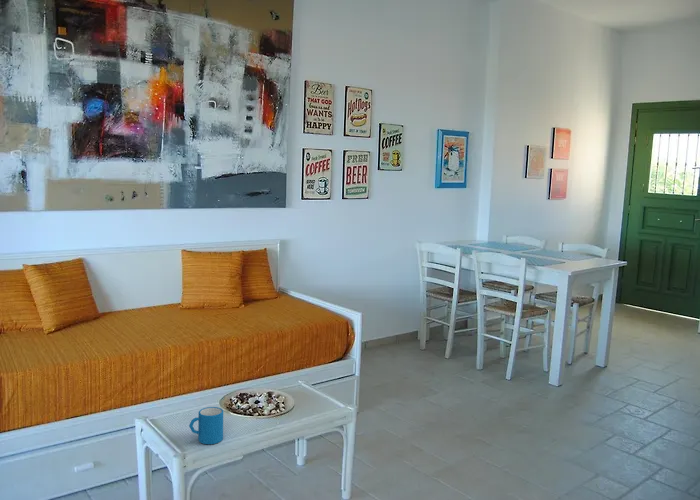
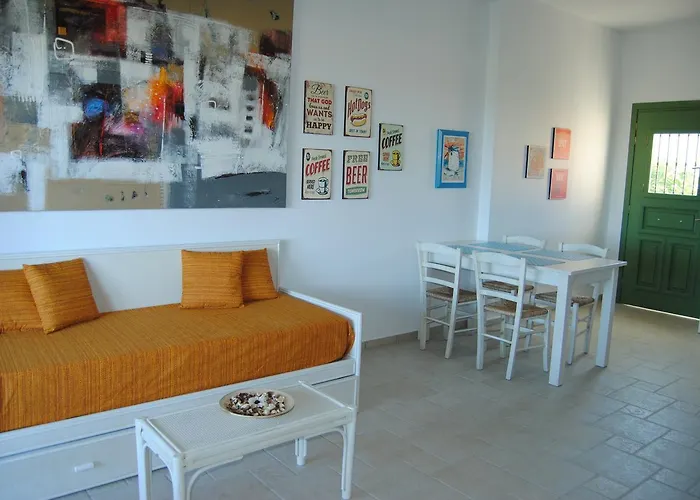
- mug (205, 426)
